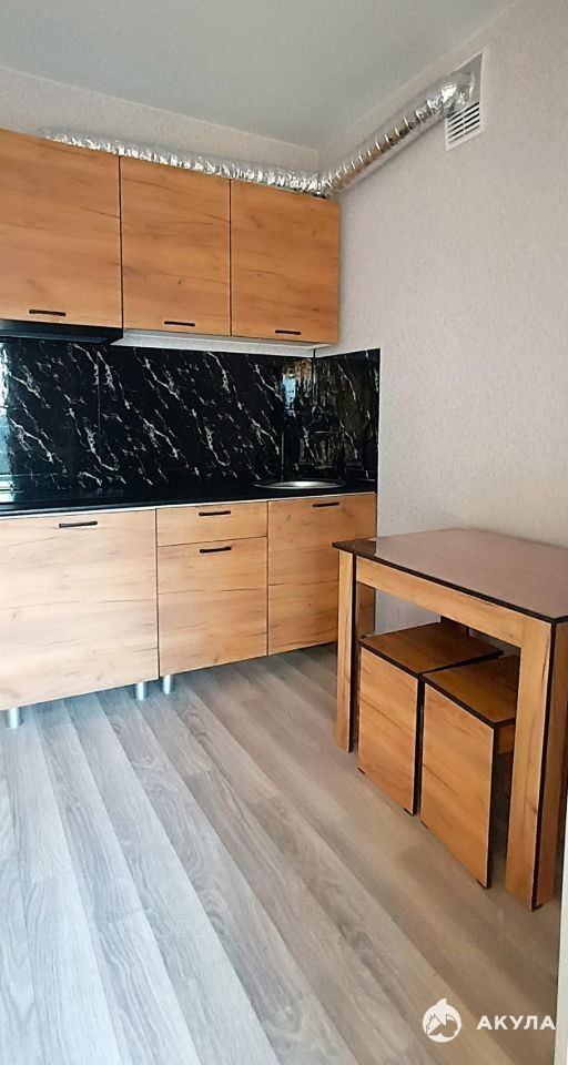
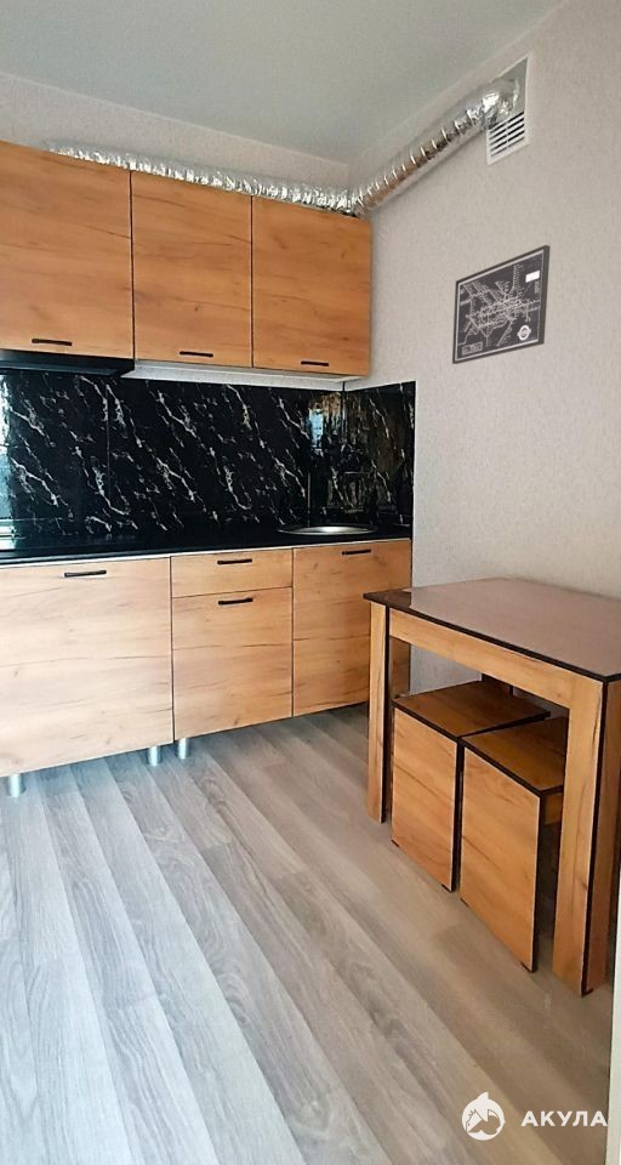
+ wall art (496, 309)
